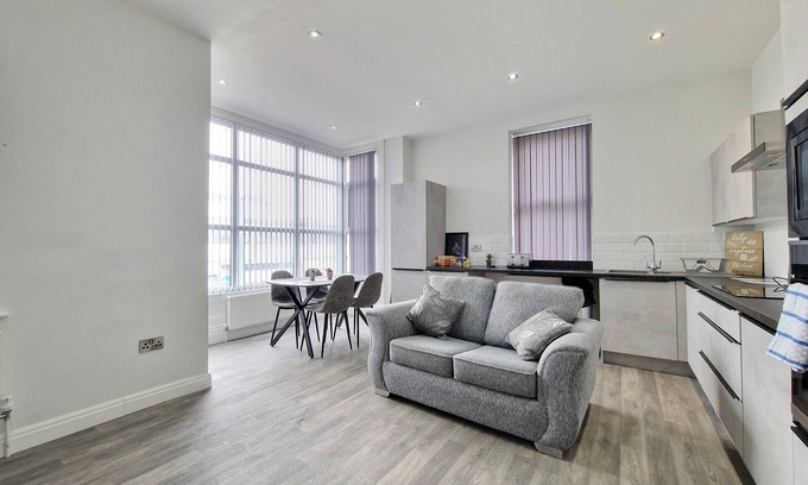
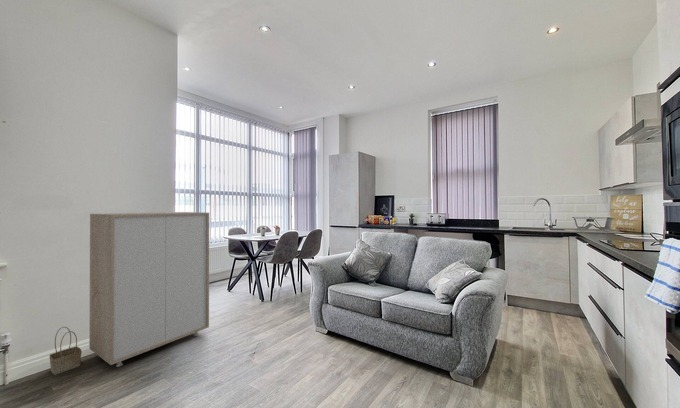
+ basket (65, 349)
+ storage cabinet (153, 278)
